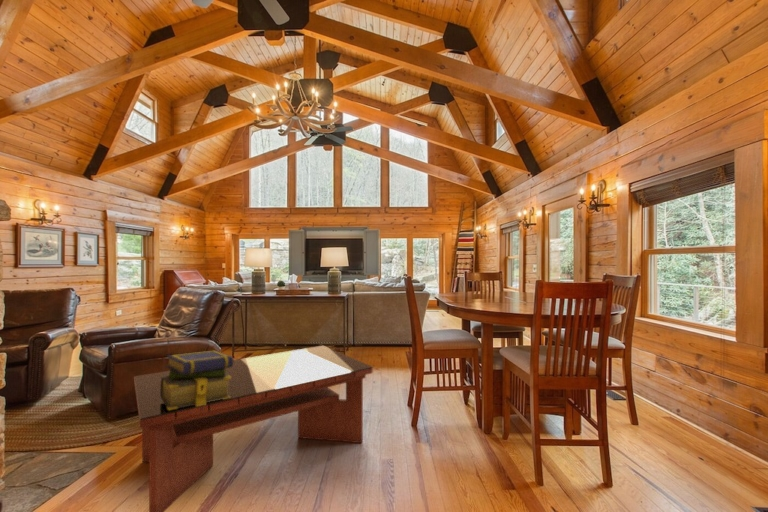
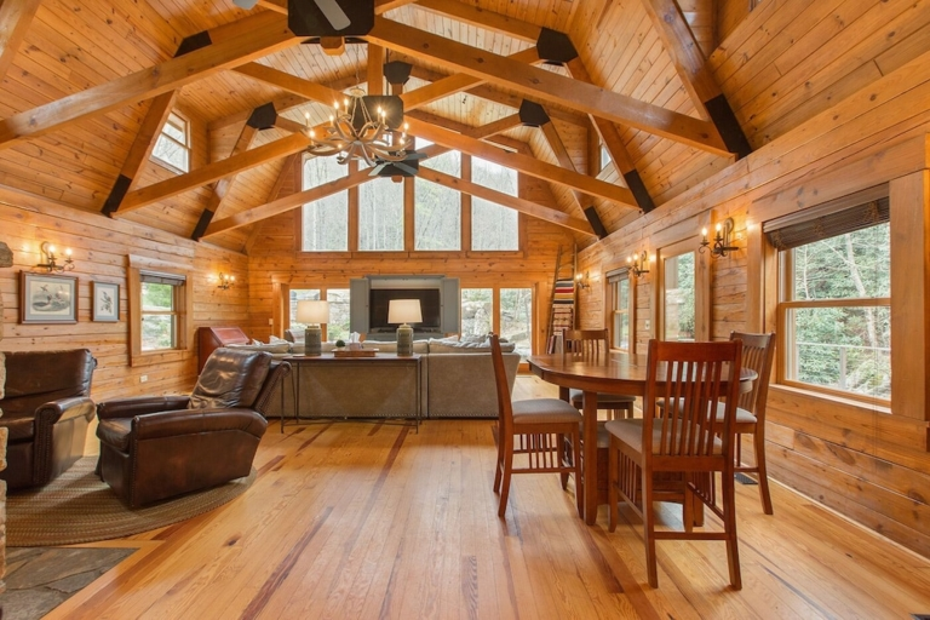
- coffee table (258, 411)
- stack of books (197, 375)
